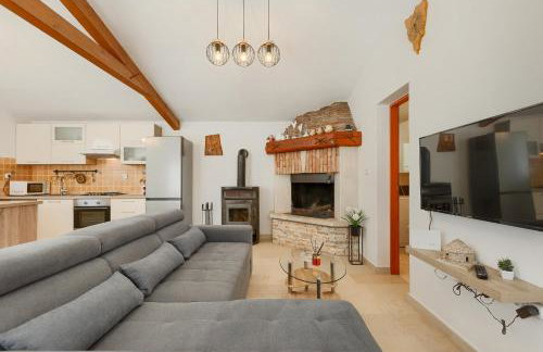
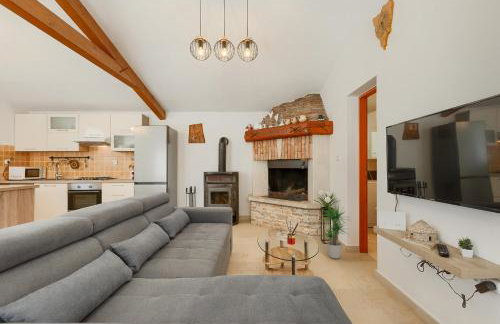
+ potted plant (336, 230)
